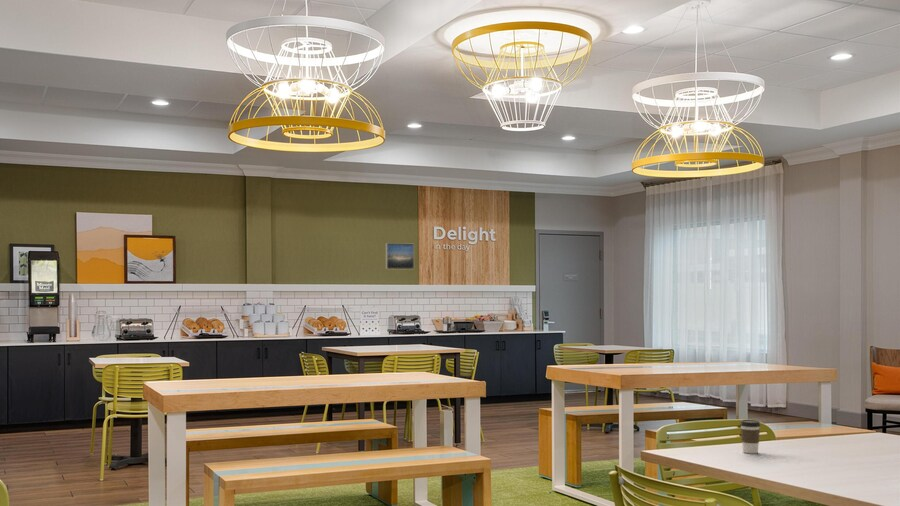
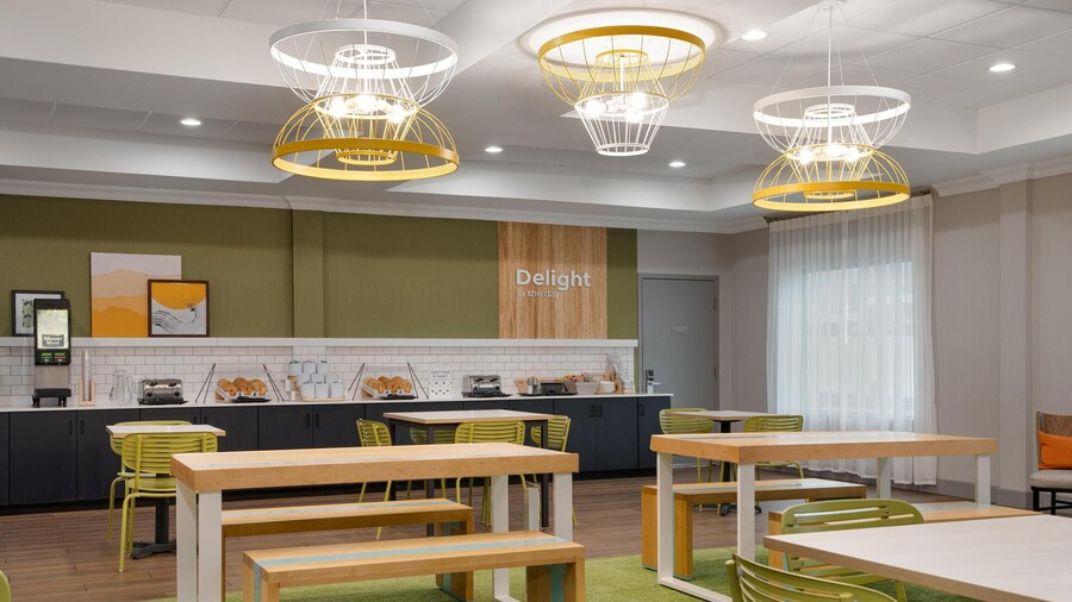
- coffee cup (750, 436)
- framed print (400, 256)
